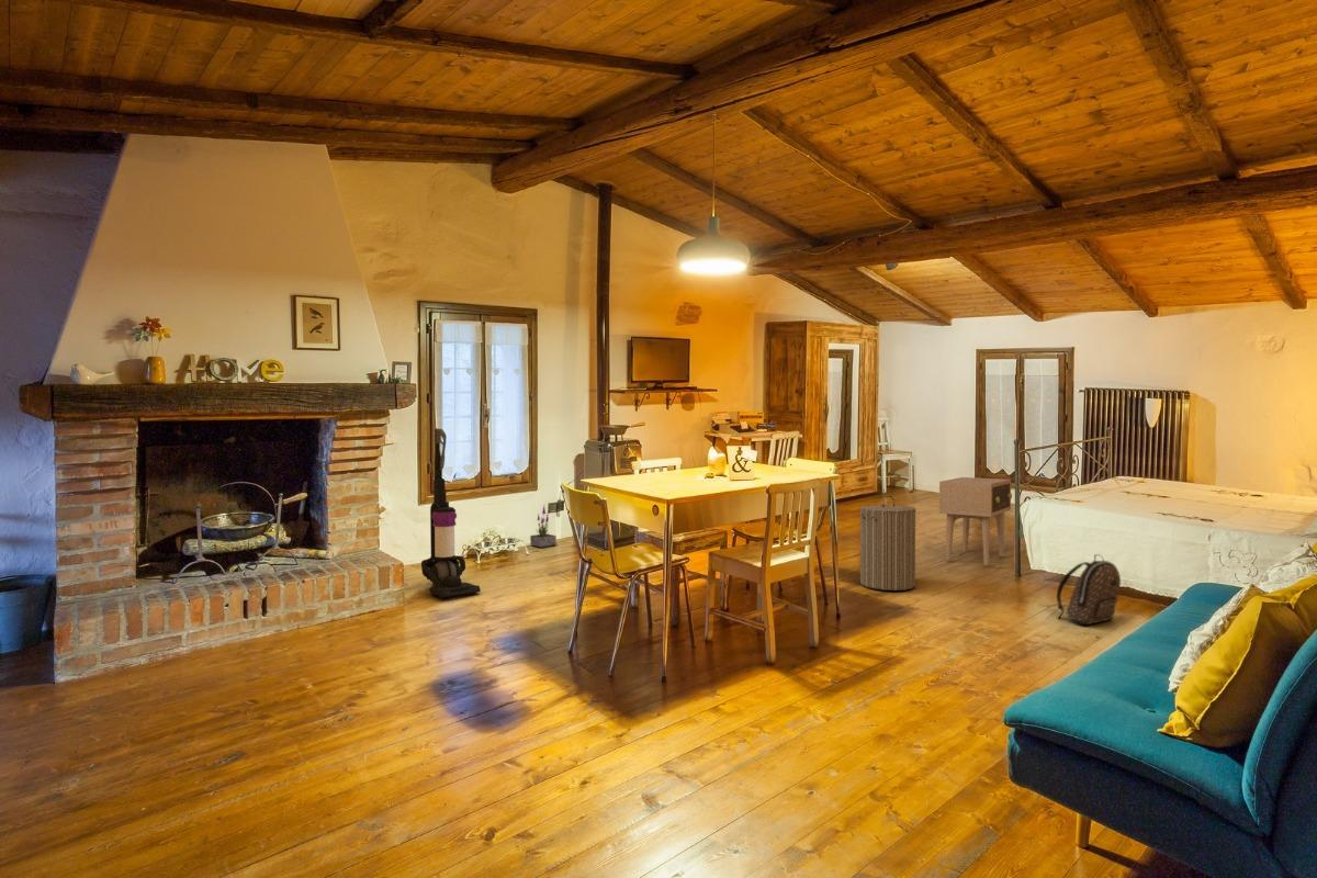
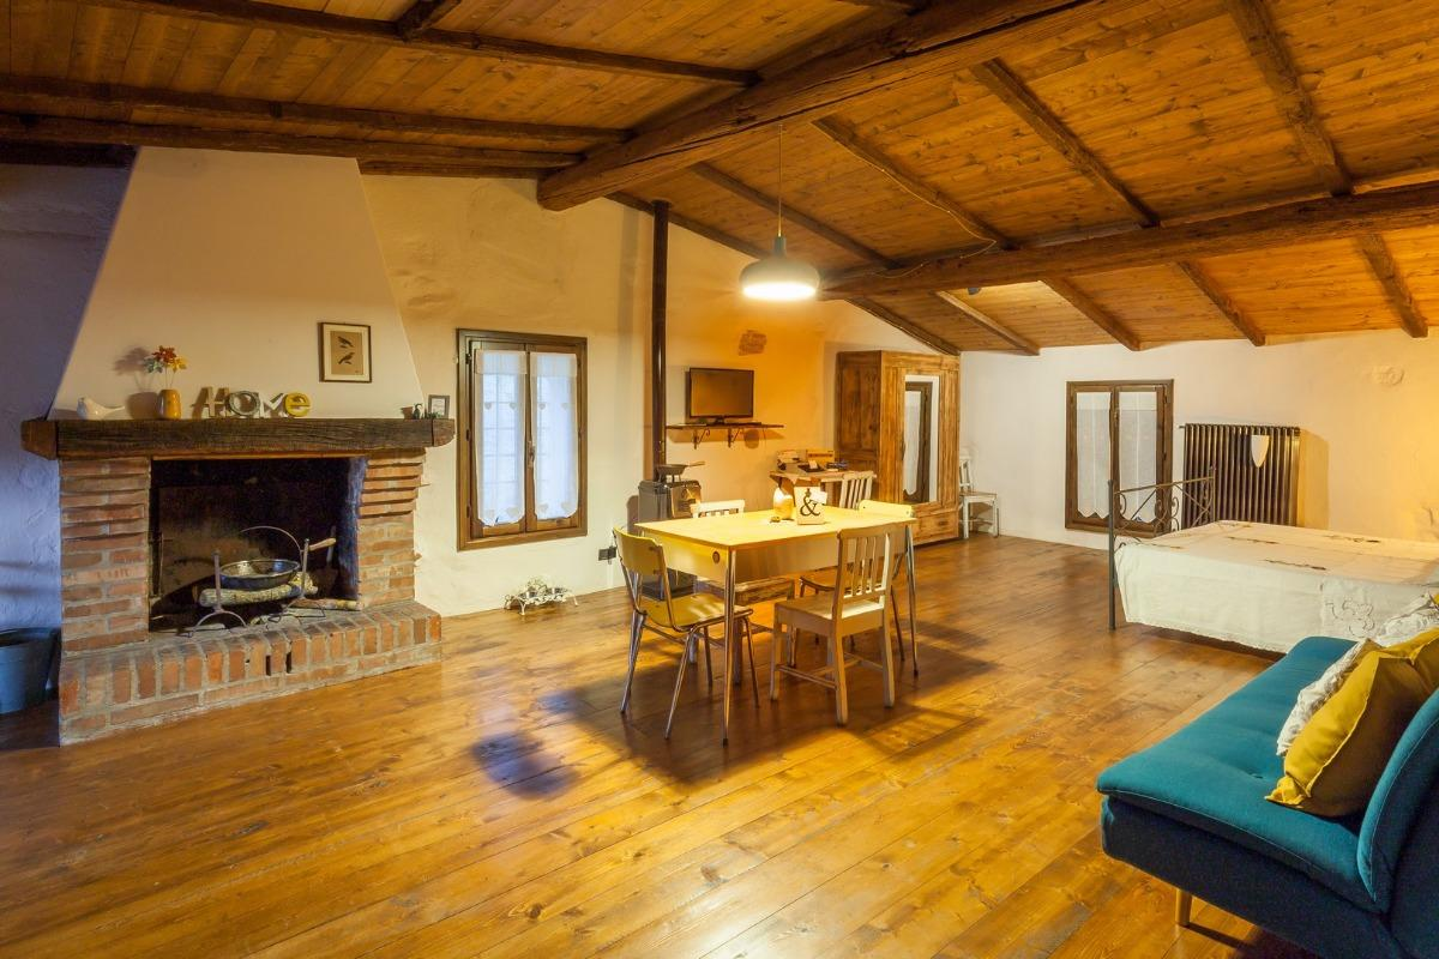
- vacuum cleaner (447, 509)
- laundry hamper (887, 540)
- backpack (1090, 587)
- side table (977, 518)
- potted plant (542, 525)
